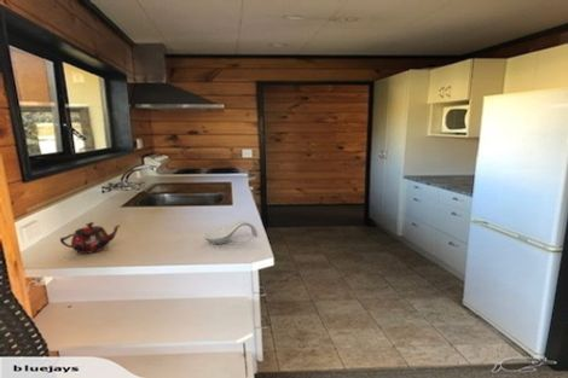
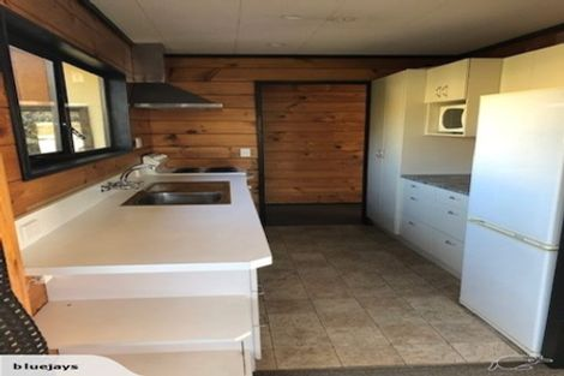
- teapot (92, 235)
- spoon rest (231, 232)
